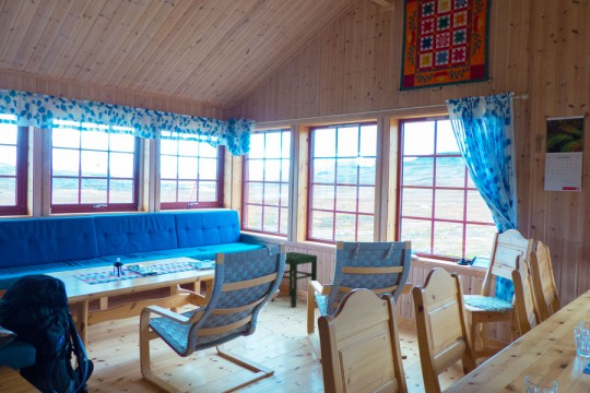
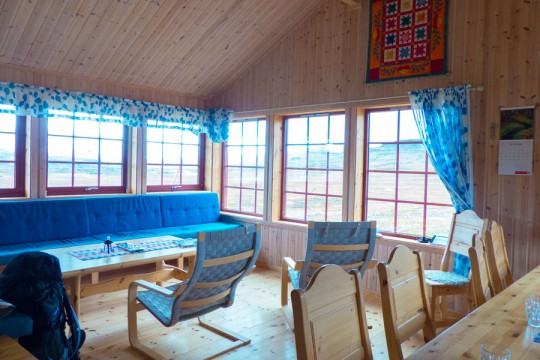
- stool (293, 277)
